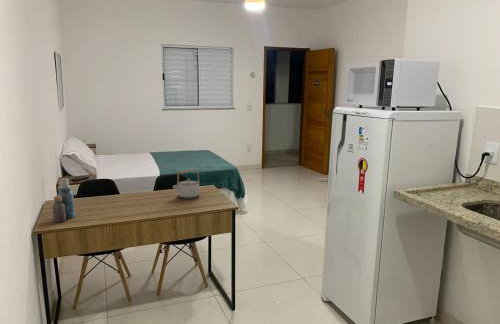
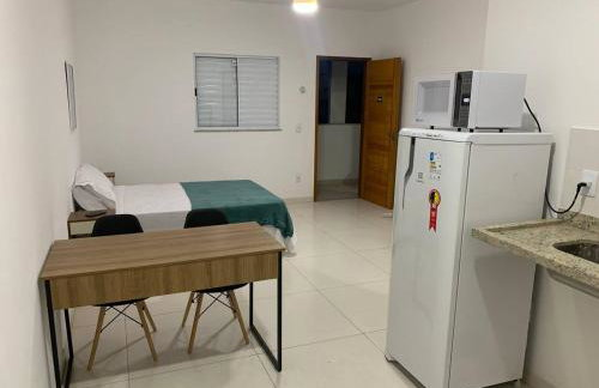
- teapot (186, 183)
- bottle (63, 199)
